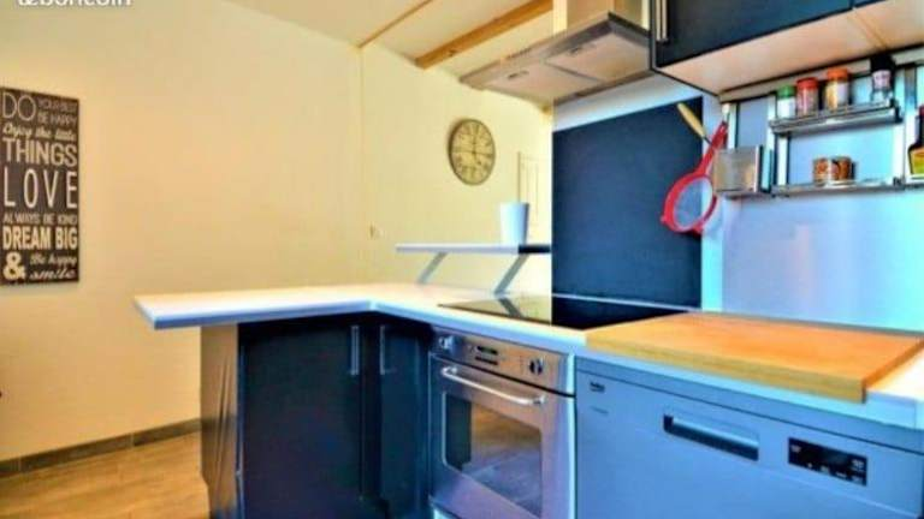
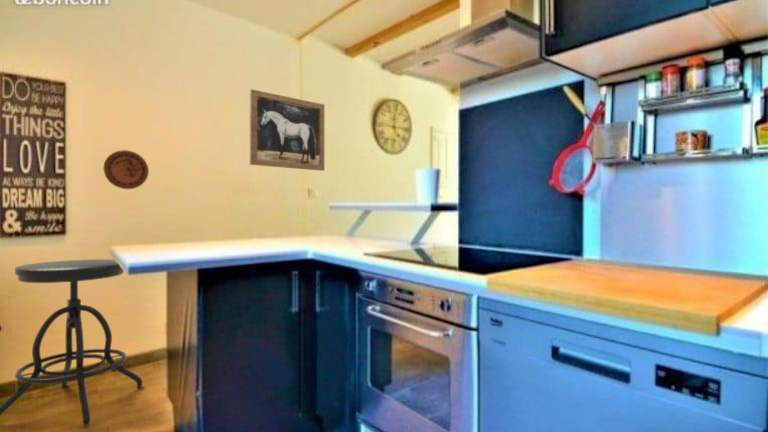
+ decorative plate (126, 169)
+ stool (75, 333)
+ wall art (289, 132)
